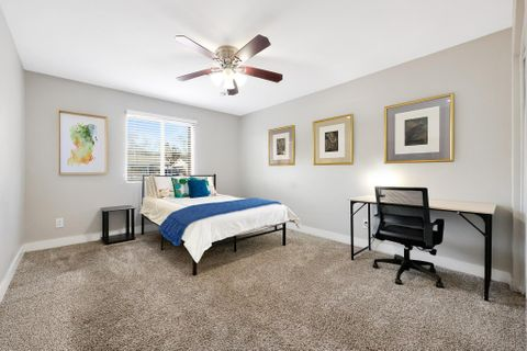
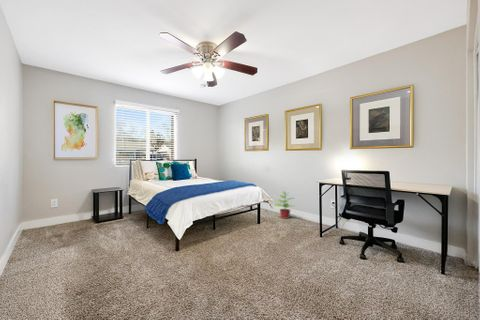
+ potted plant (285, 204)
